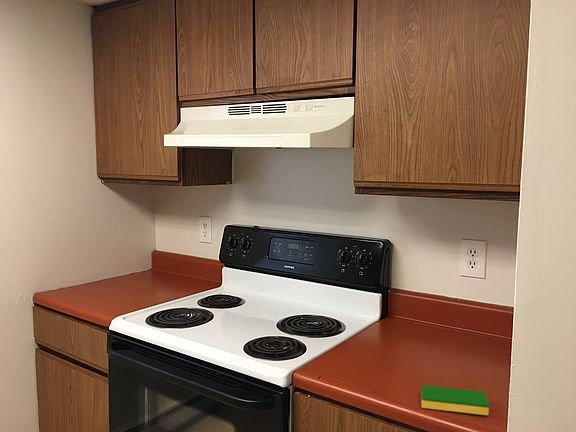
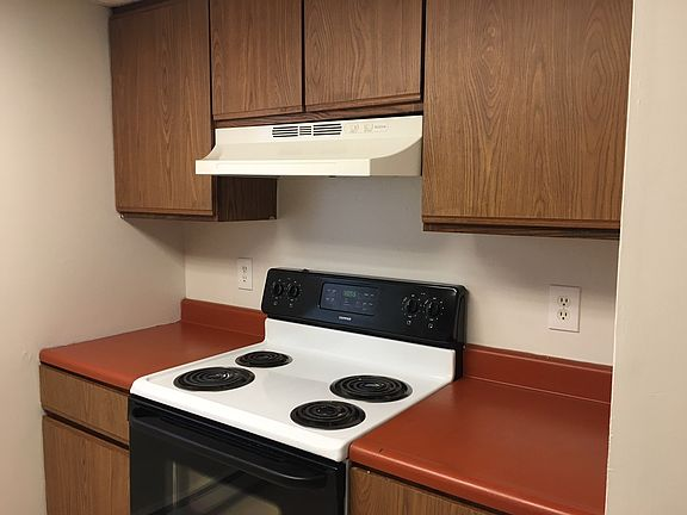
- dish sponge (453, 399)
